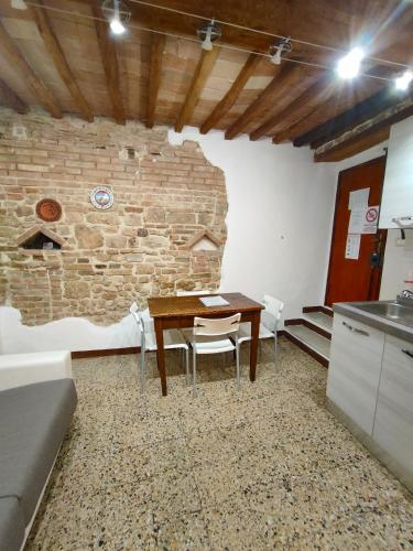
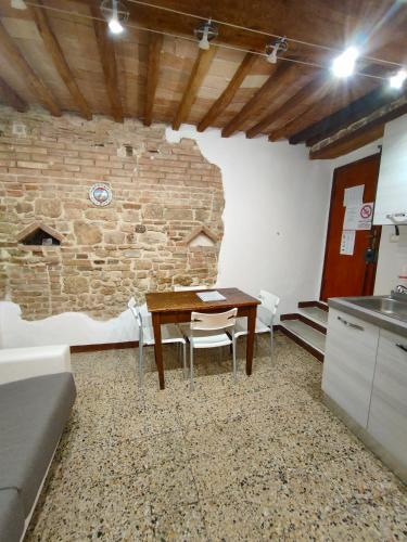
- decorative plate (48, 210)
